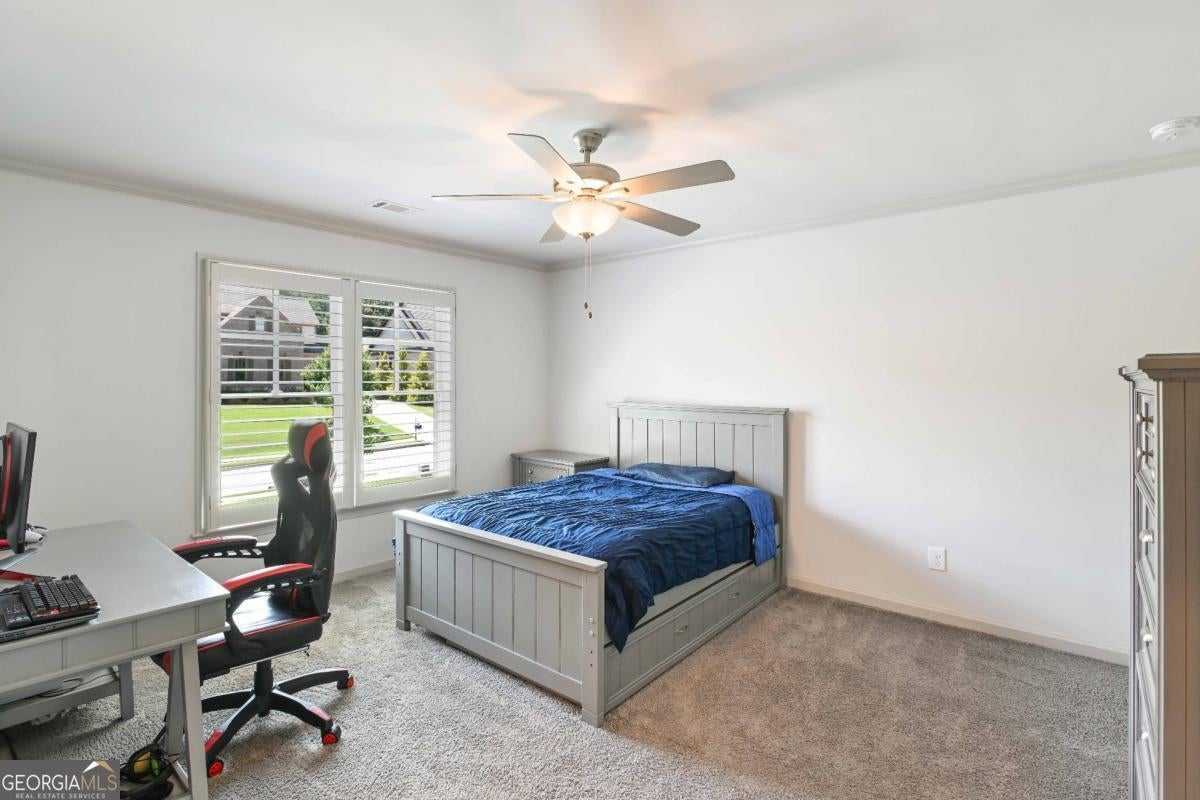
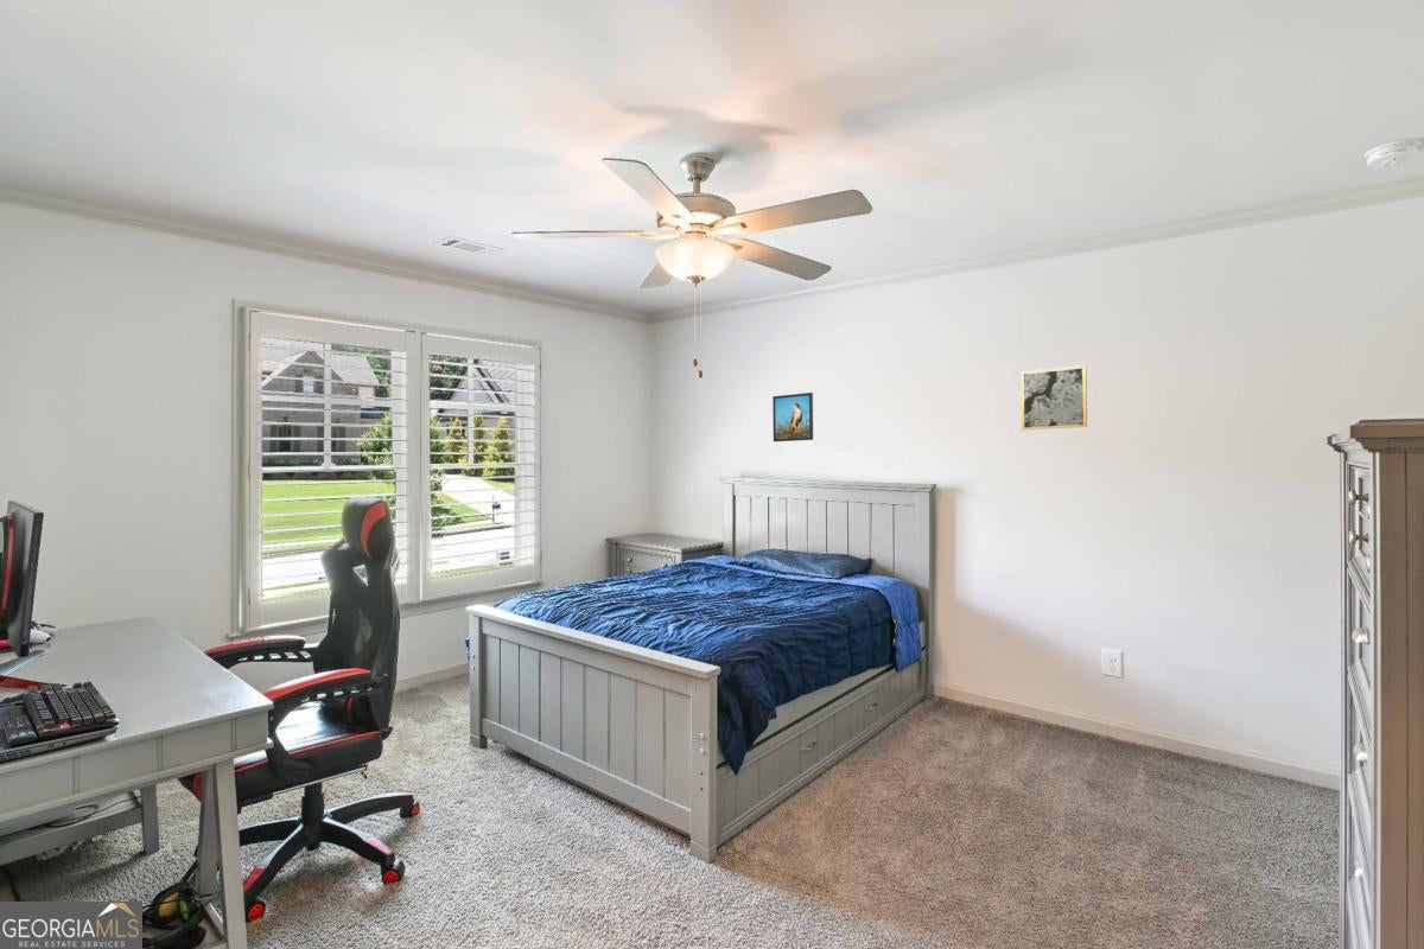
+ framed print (792, 418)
+ wall art (1053, 397)
